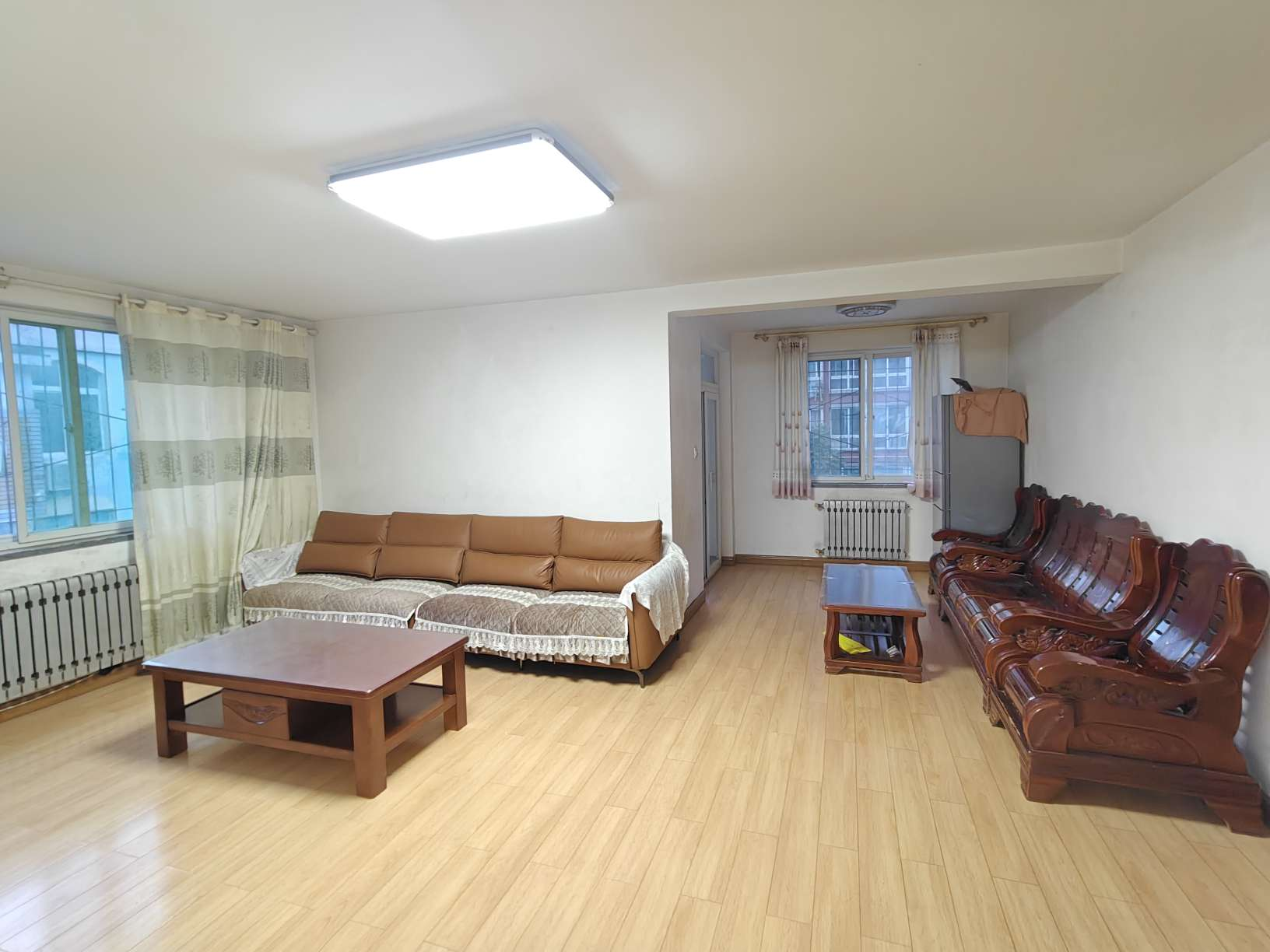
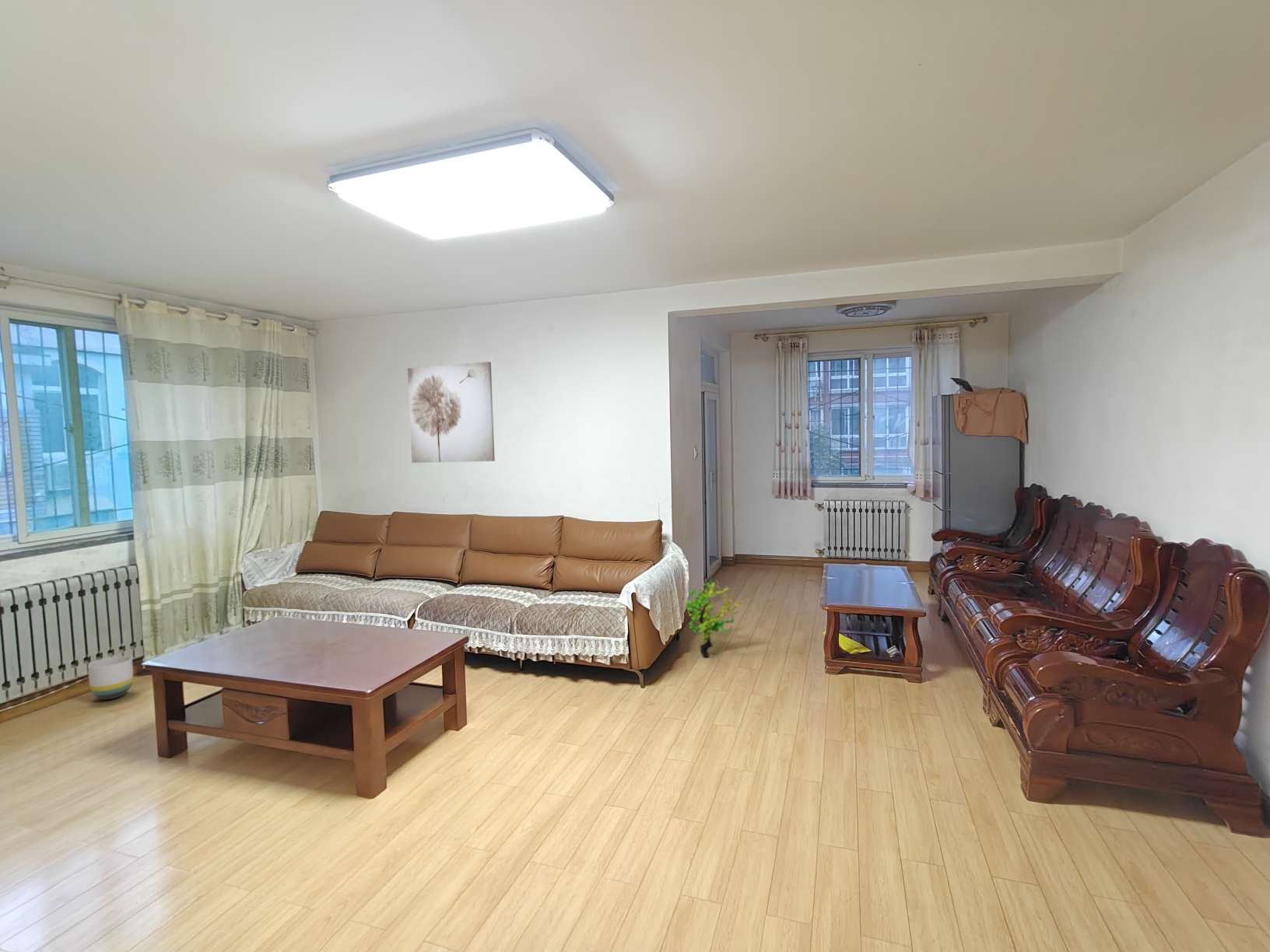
+ wall art (450, 414)
+ planter (111, 679)
+ decorative plant (717, 618)
